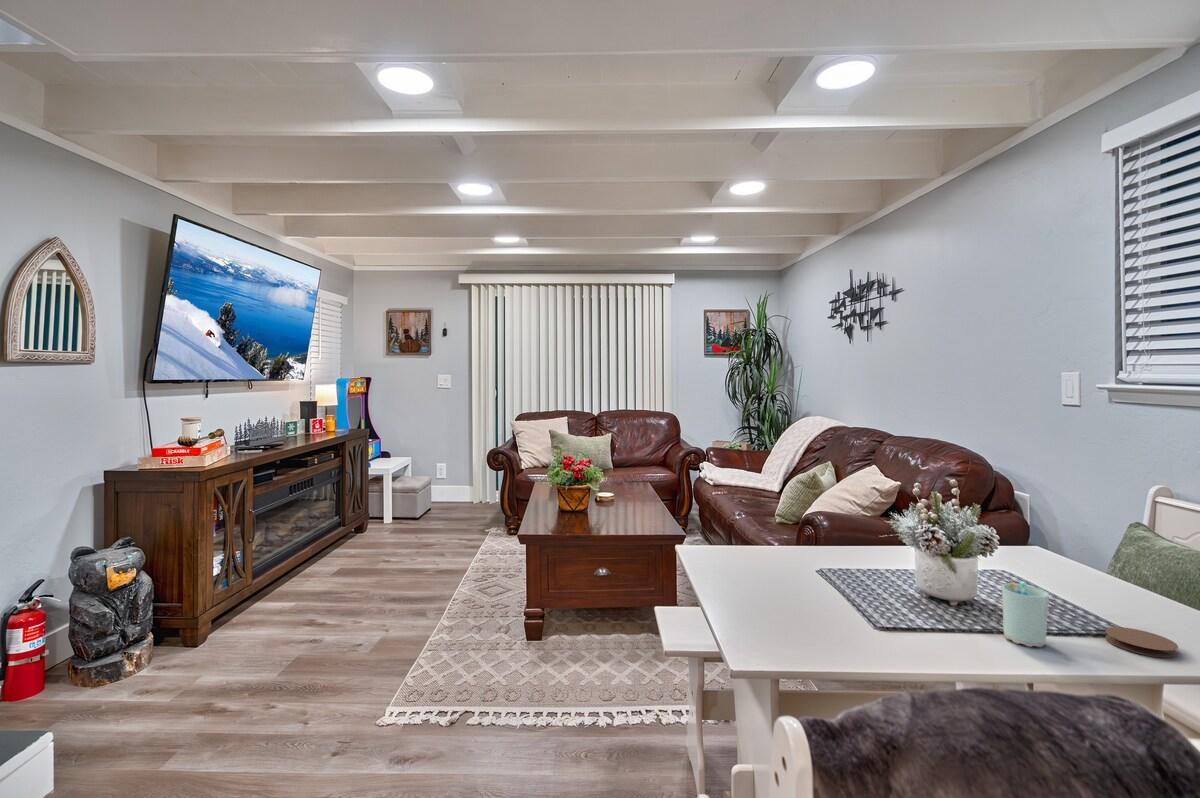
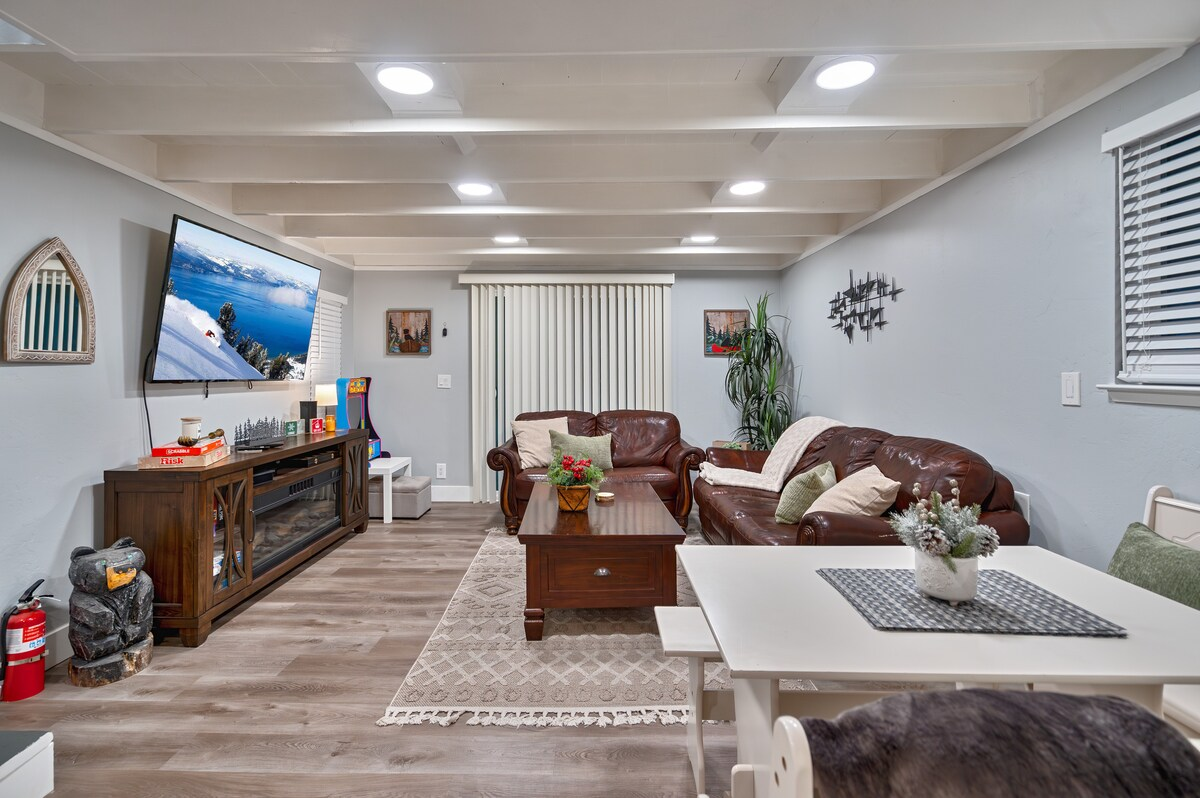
- cup (1023, 609)
- coaster (1140, 641)
